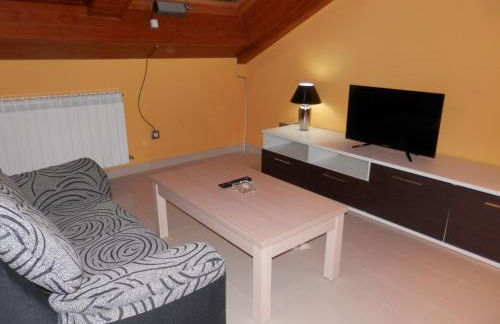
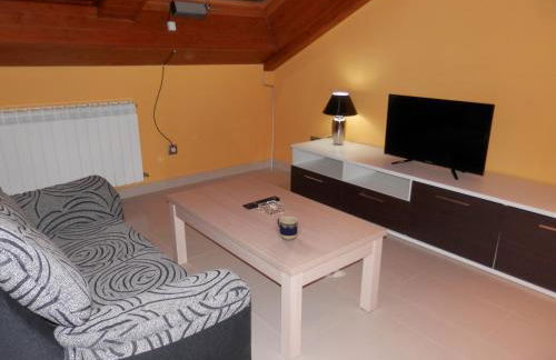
+ cup (286, 228)
